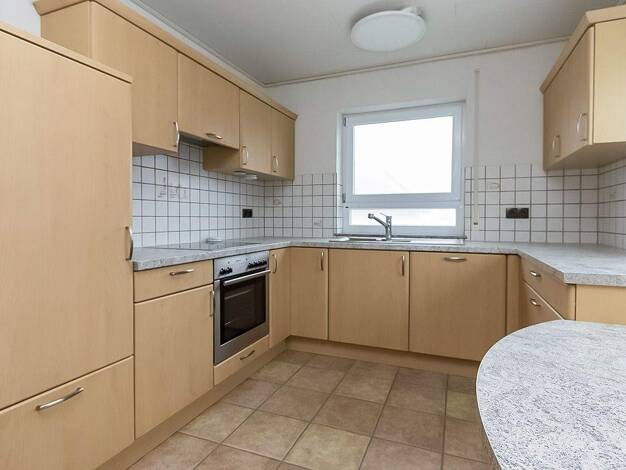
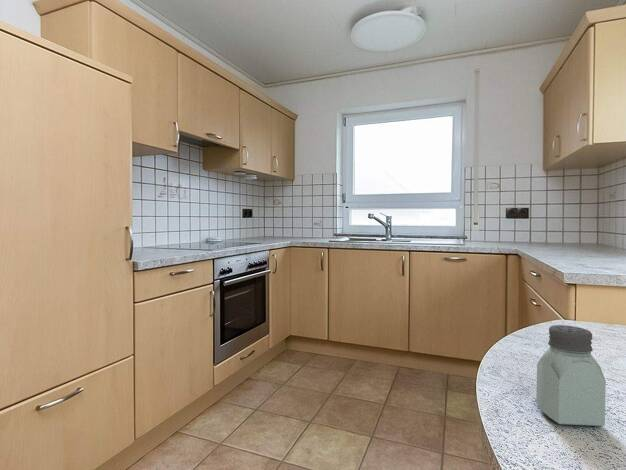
+ saltshaker (569, 372)
